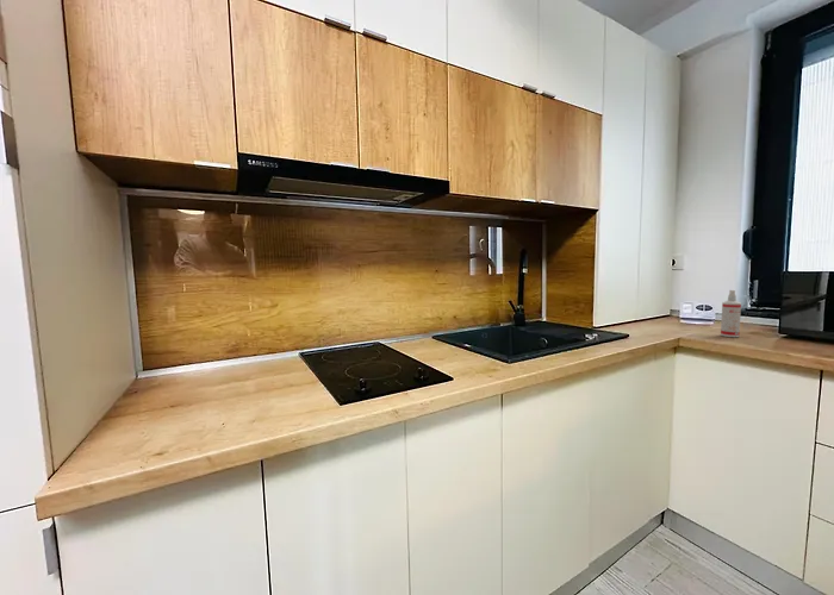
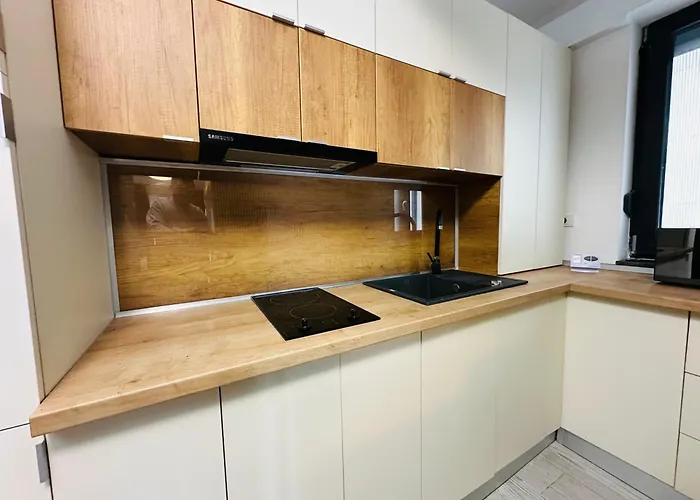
- spray bottle (730, 313)
